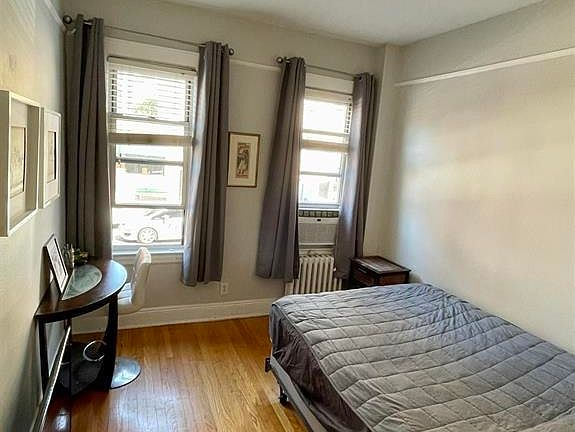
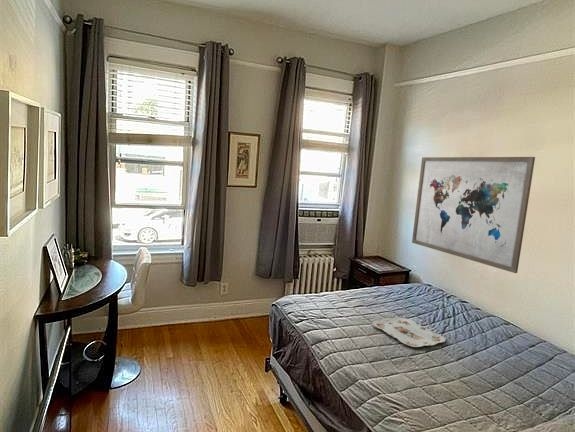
+ wall art (462, 207)
+ serving tray (407, 331)
